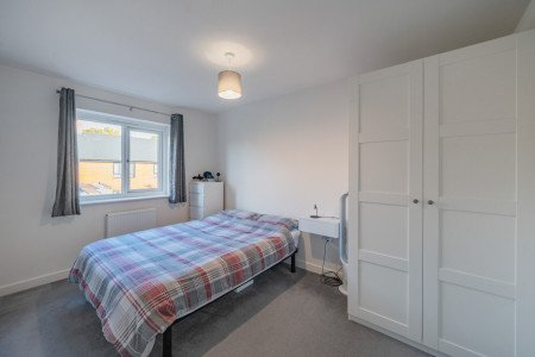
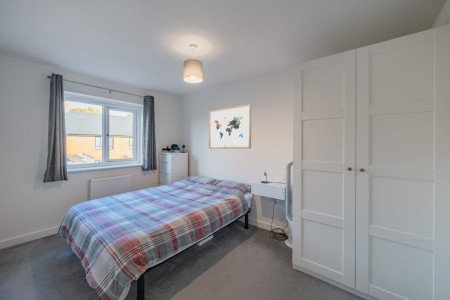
+ wall art (228, 128)
